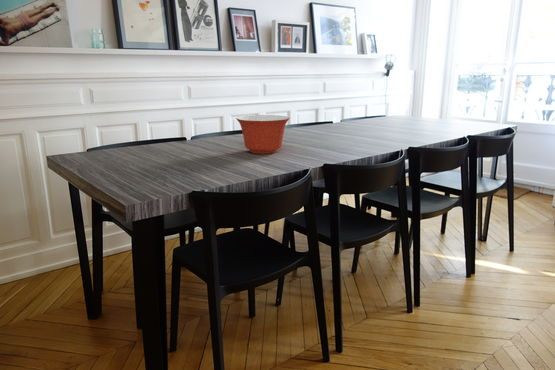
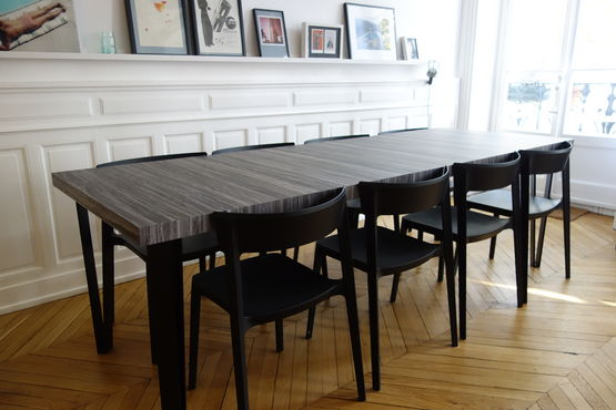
- mixing bowl (263, 134)
